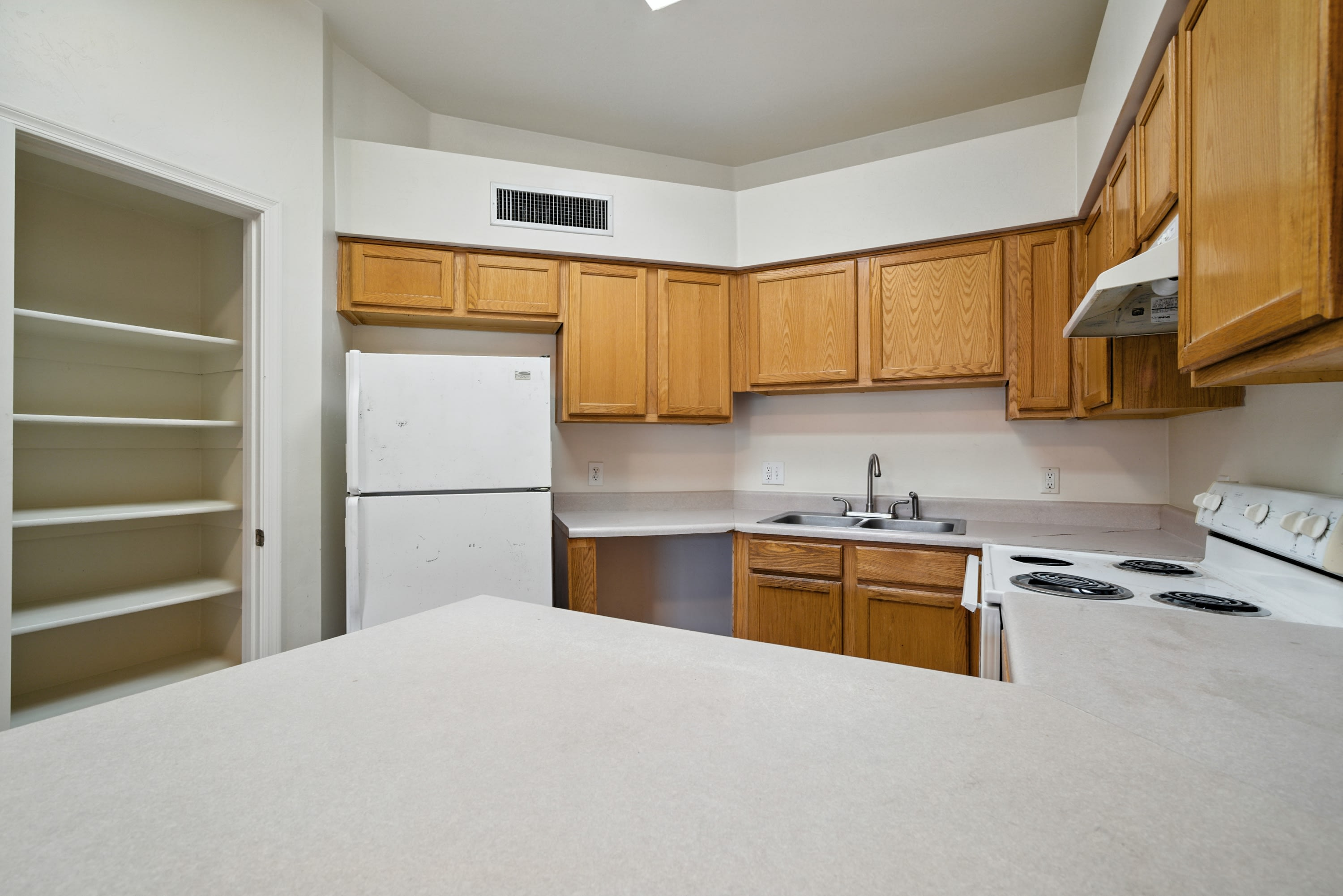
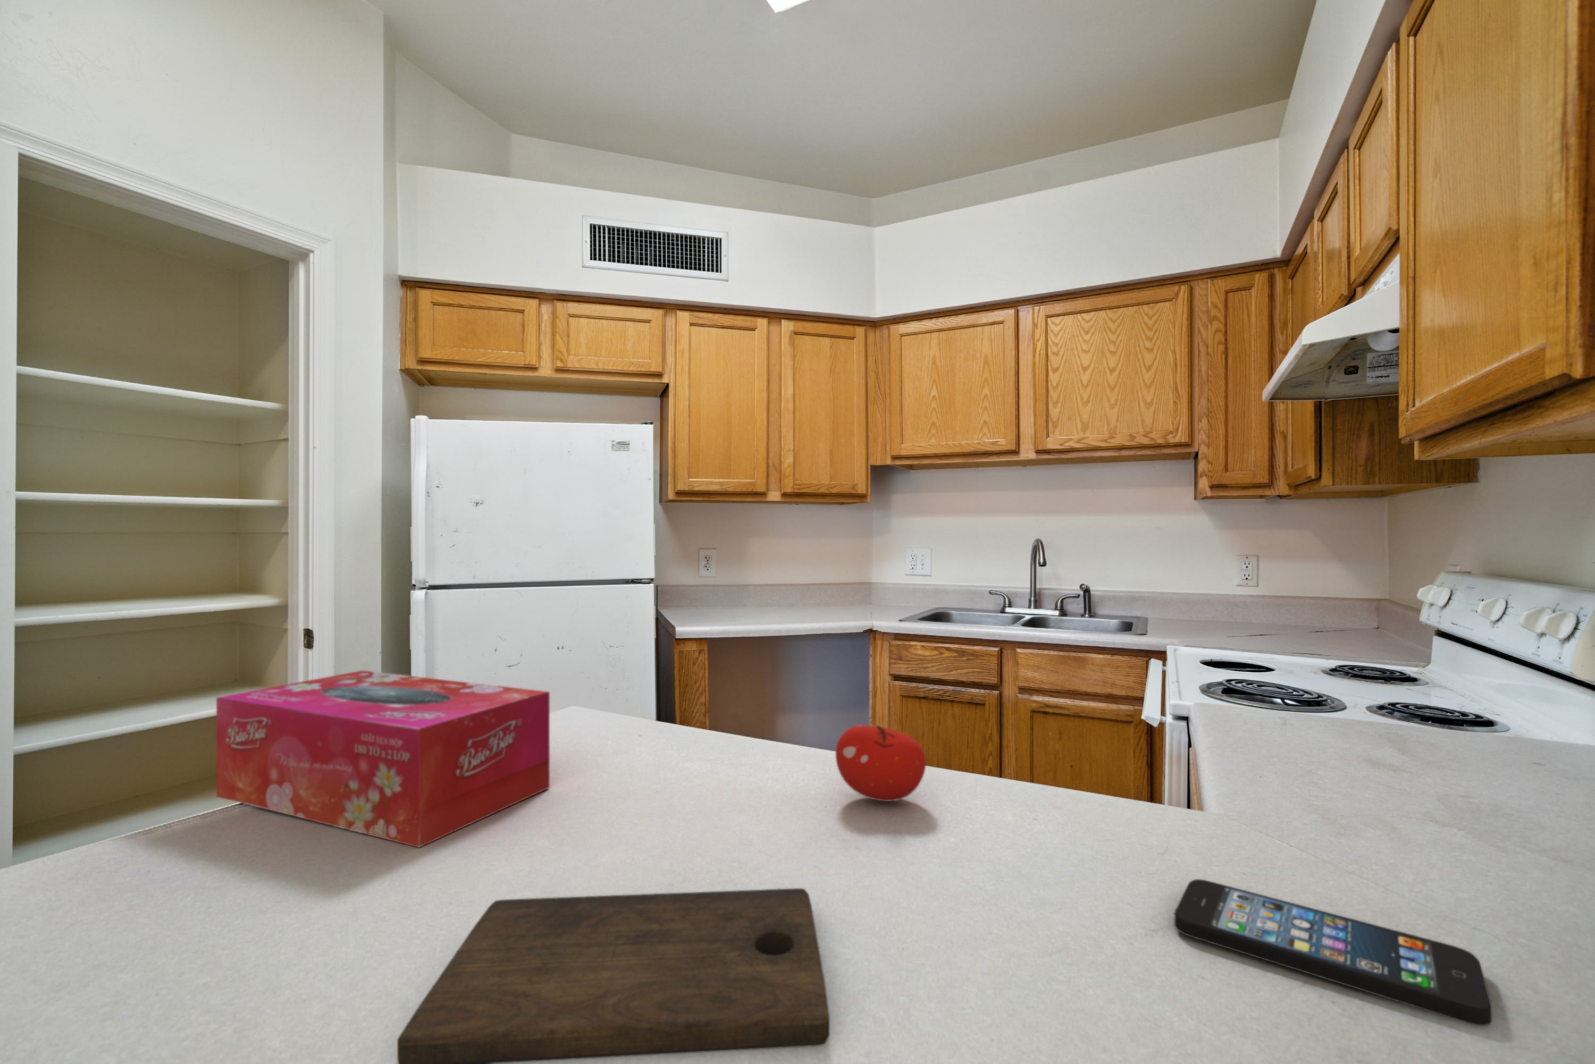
+ tissue box (386, 743)
+ smartphone (1317, 940)
+ fruit (881, 760)
+ cutting board (637, 963)
